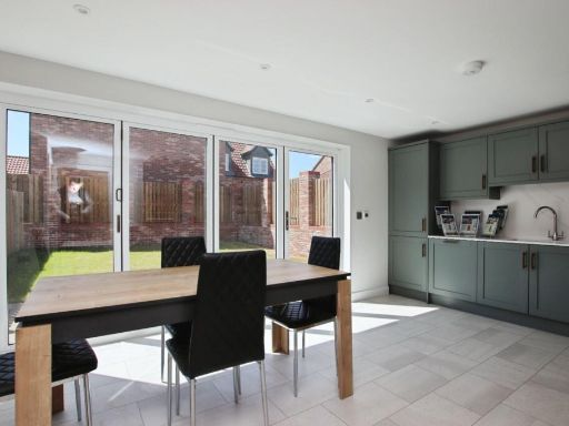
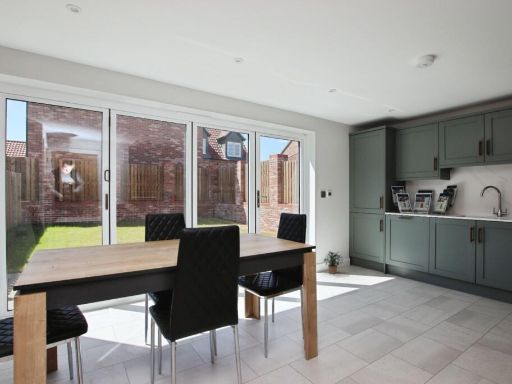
+ potted plant (333, 260)
